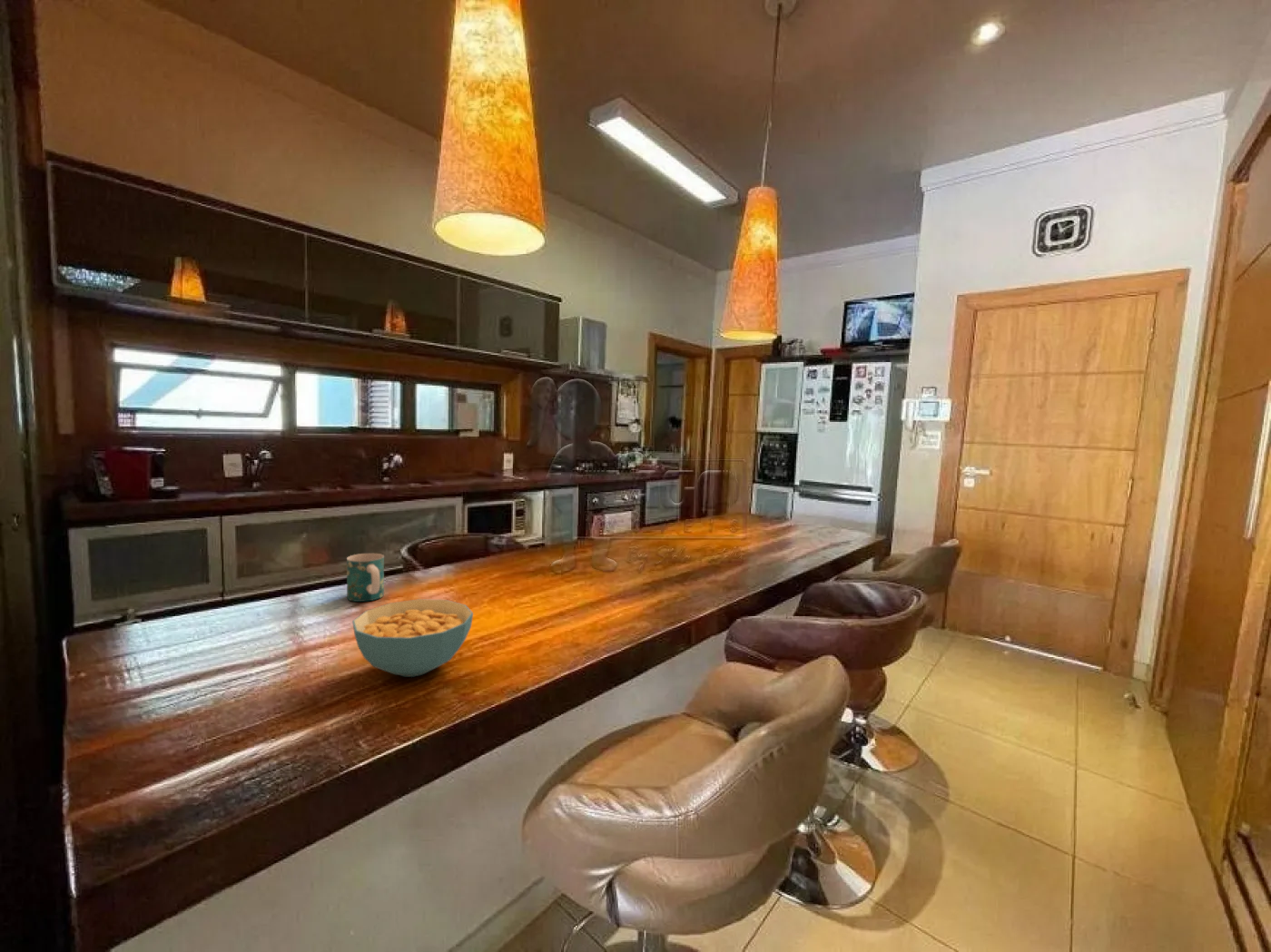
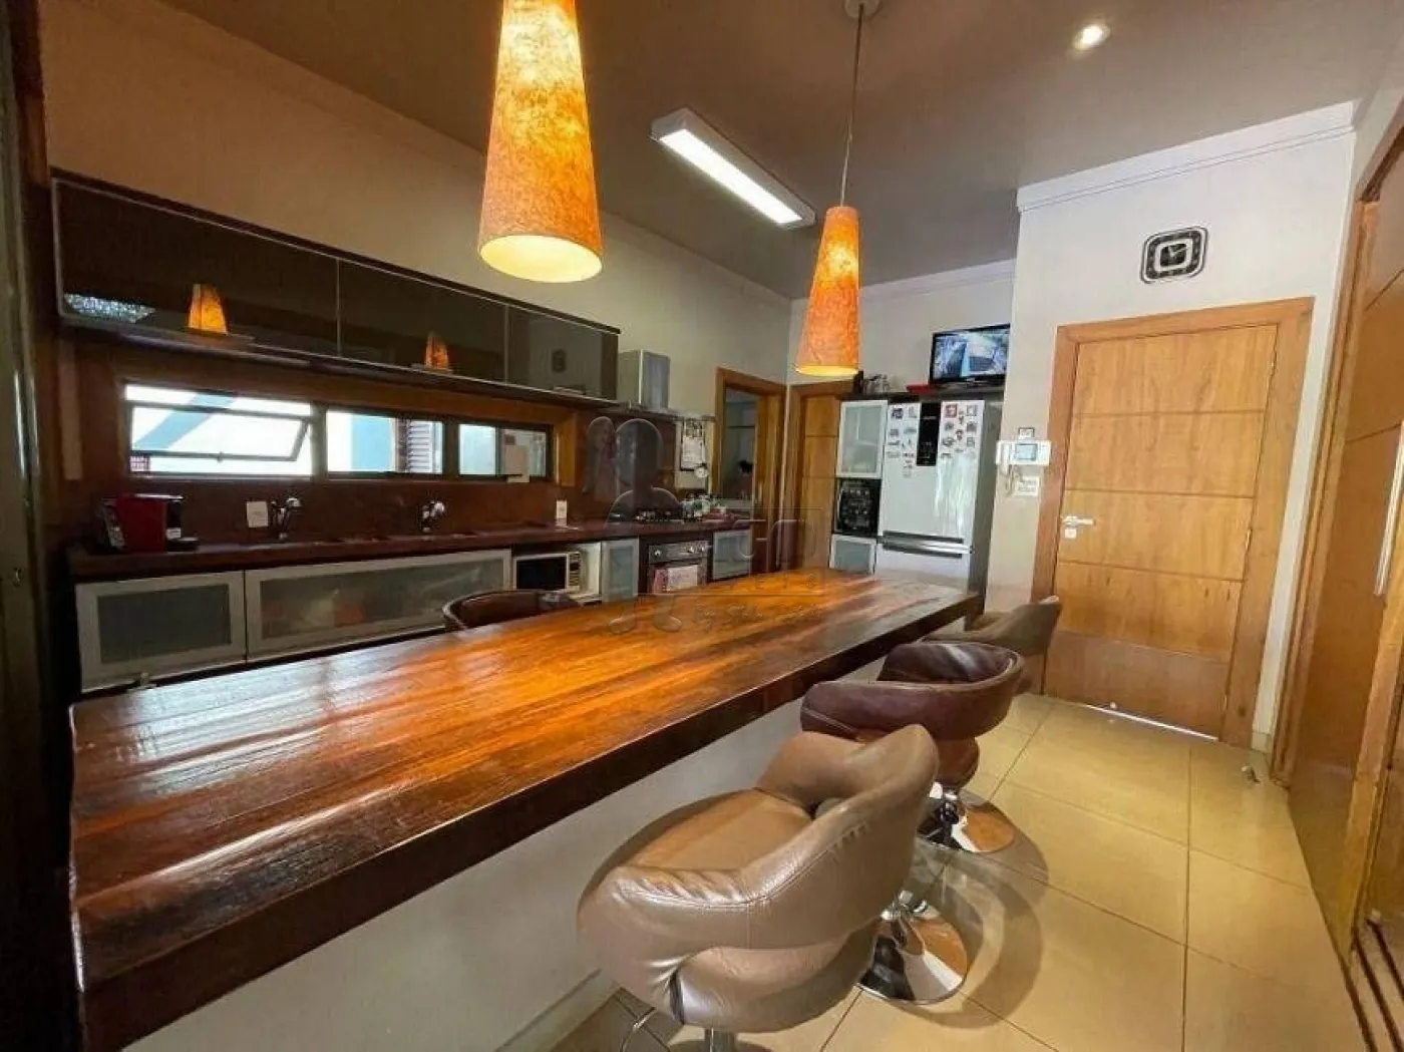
- mug (368, 578)
- cereal bowl (414, 643)
